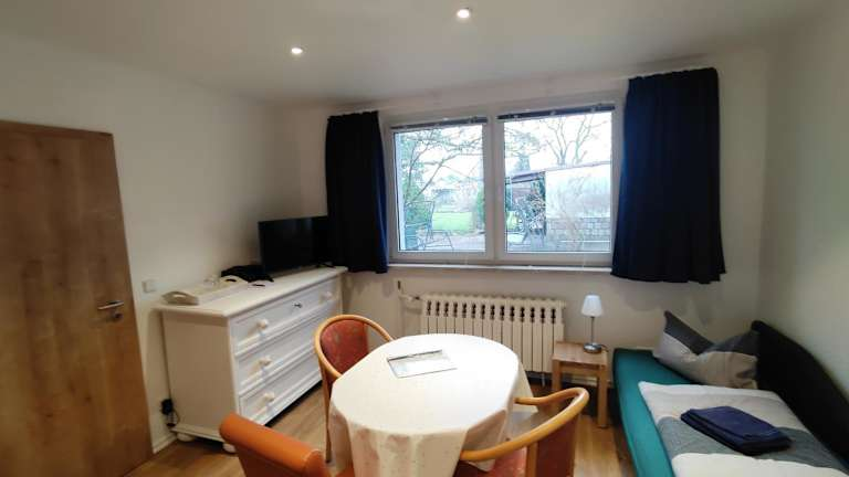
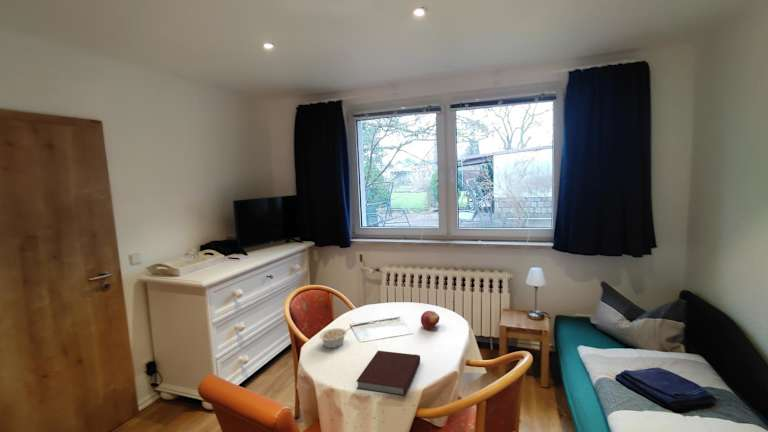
+ legume (334, 337)
+ fruit (430, 319)
+ notebook (390, 371)
